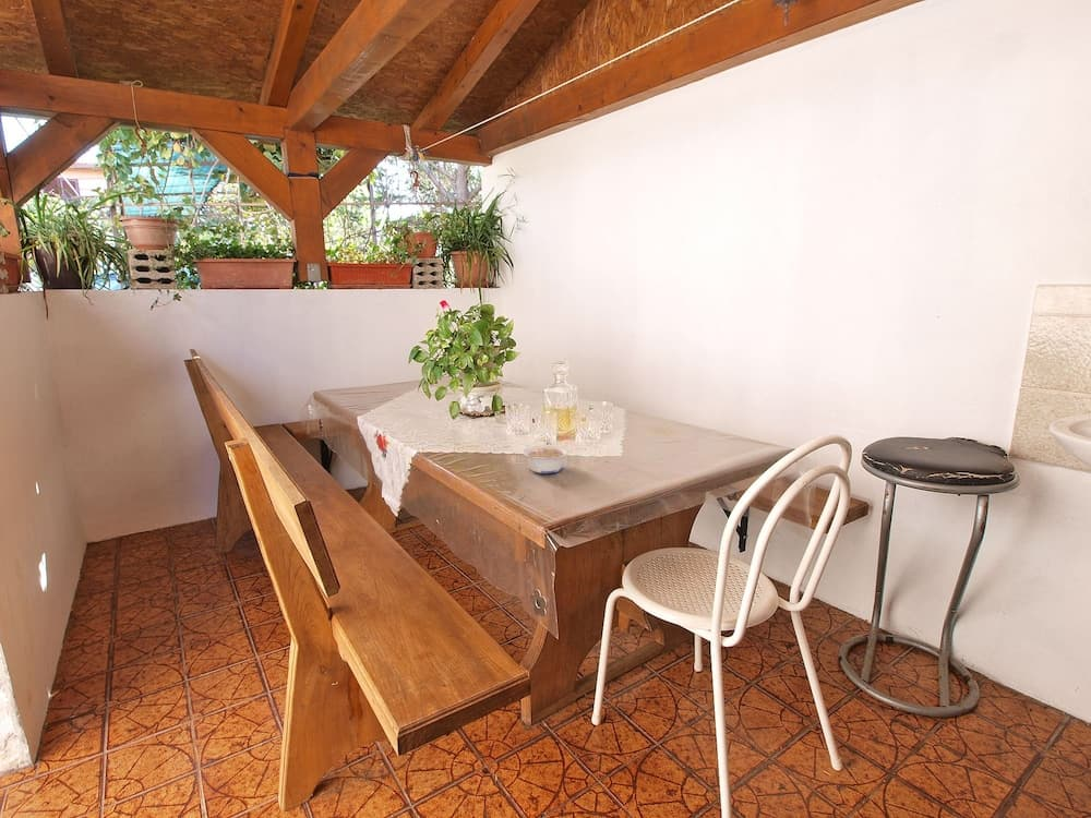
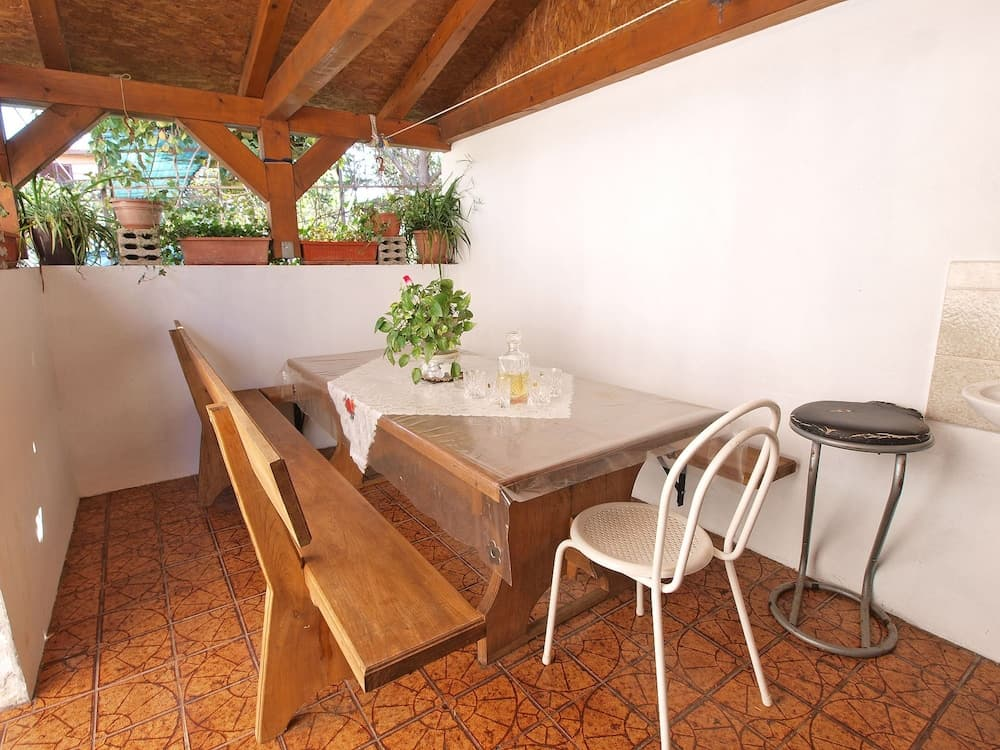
- legume (546, 458)
